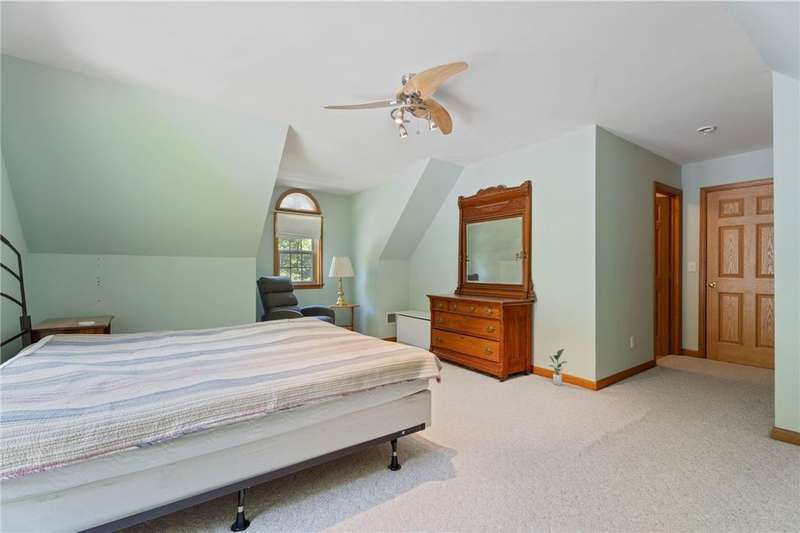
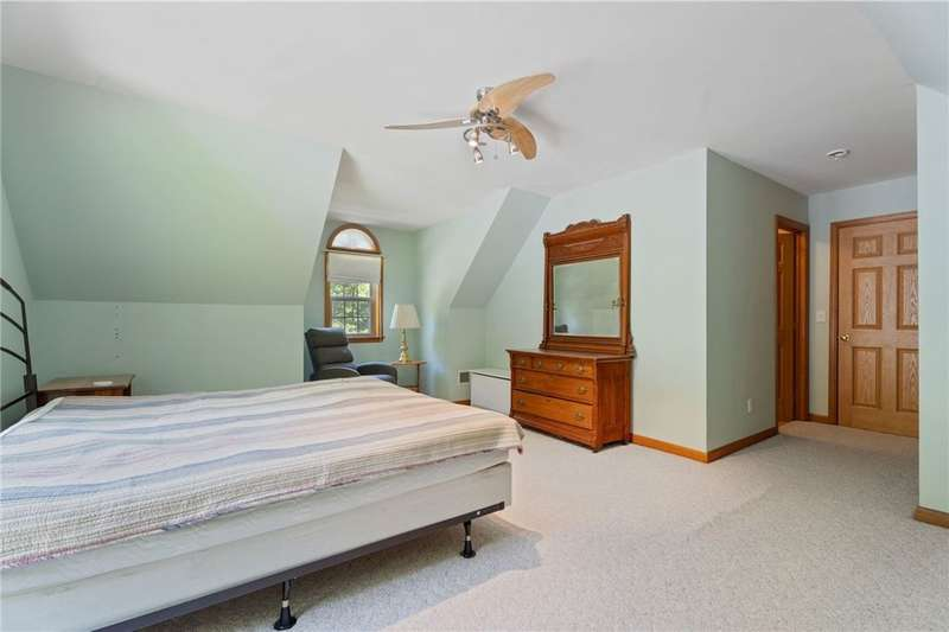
- potted plant (557, 366)
